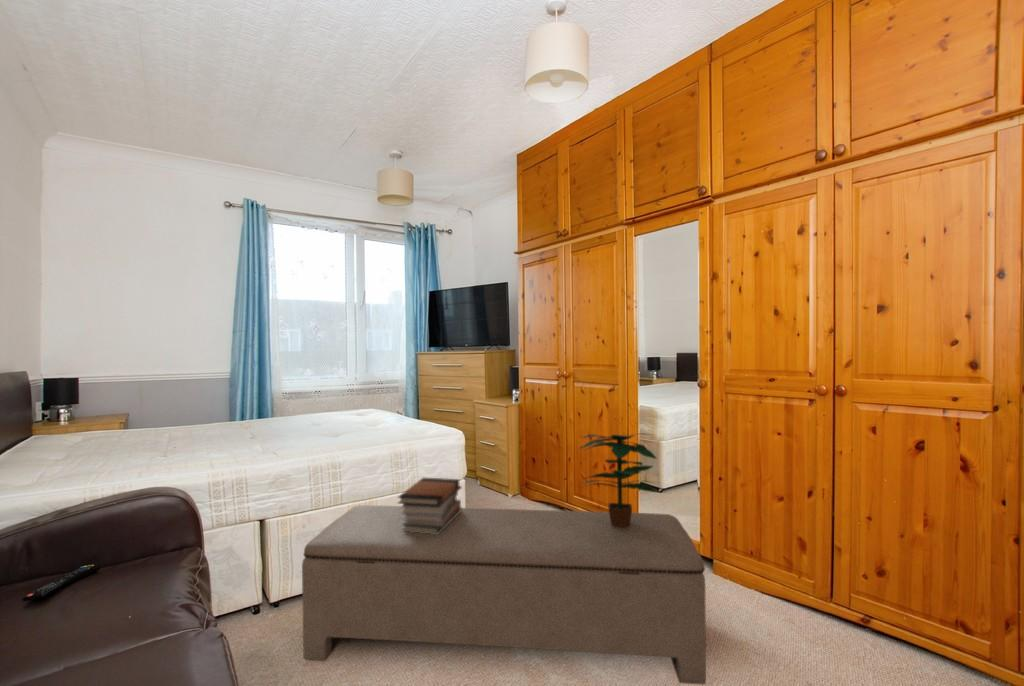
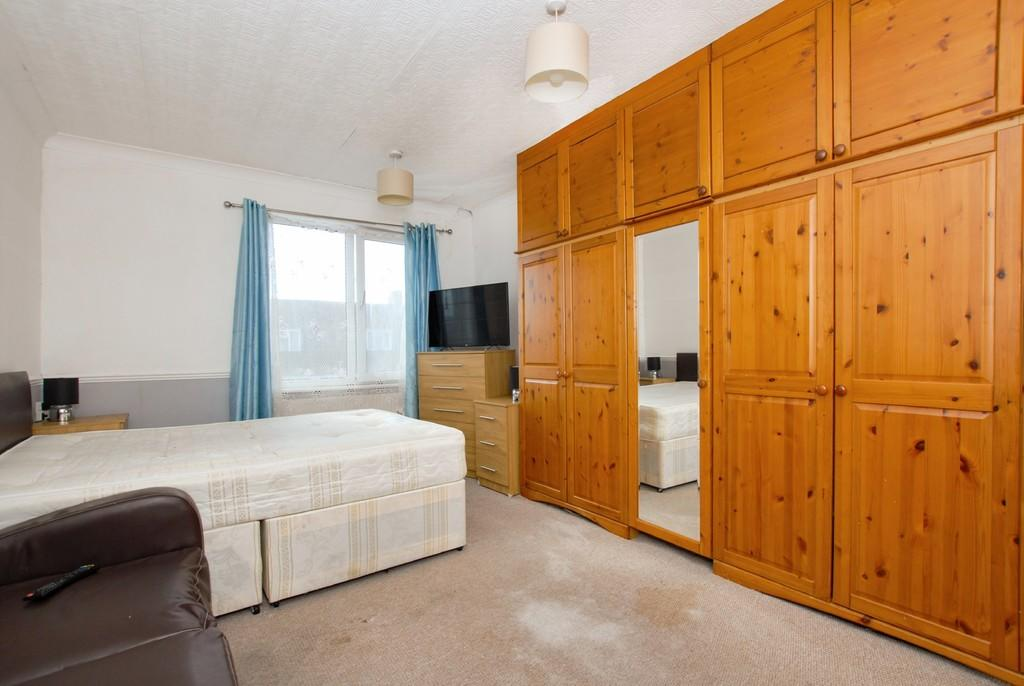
- potted plant (618, 480)
- bench (502, 580)
- book stack (431, 504)
